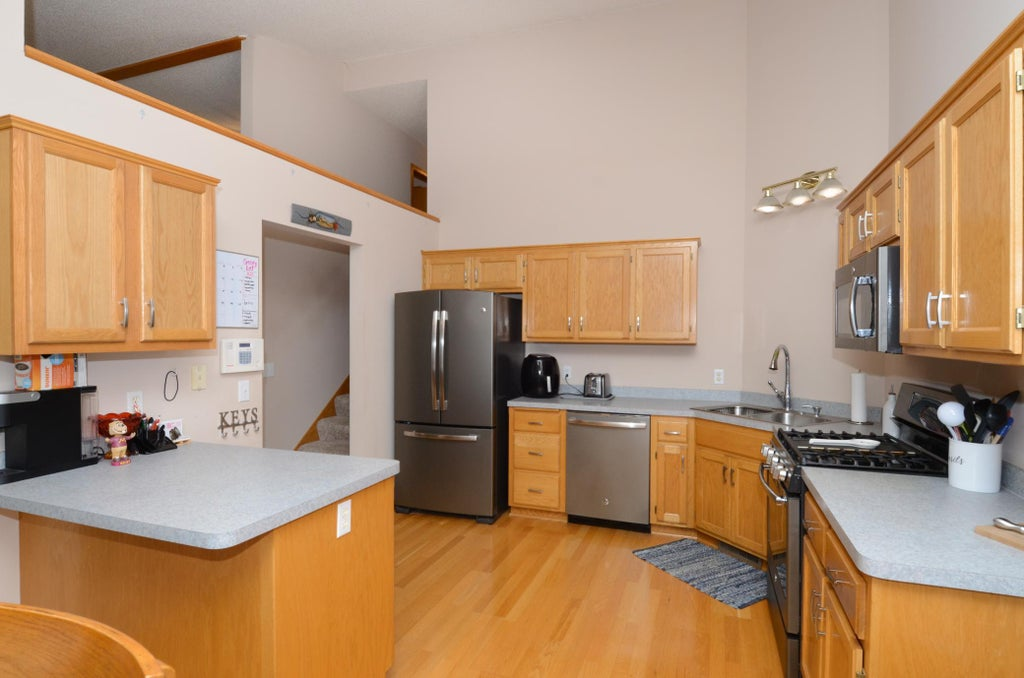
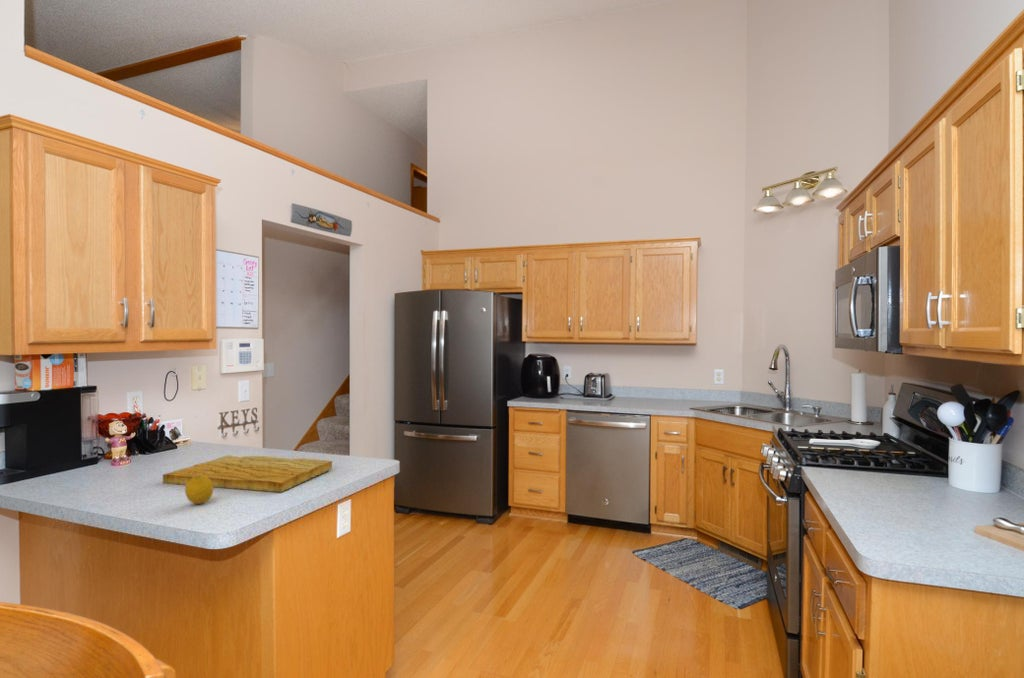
+ fruit (199, 488)
+ cutting board (251, 470)
